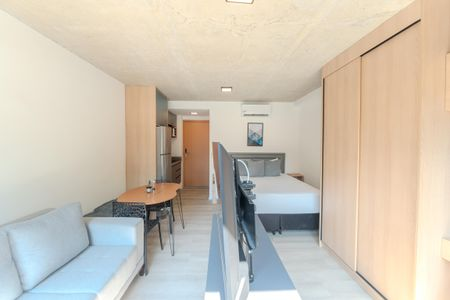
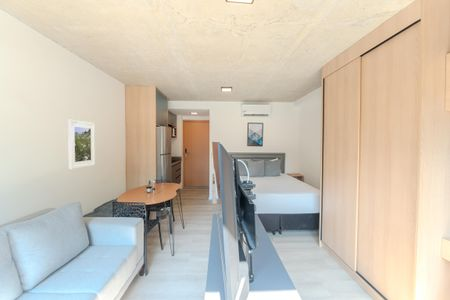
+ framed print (82, 144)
